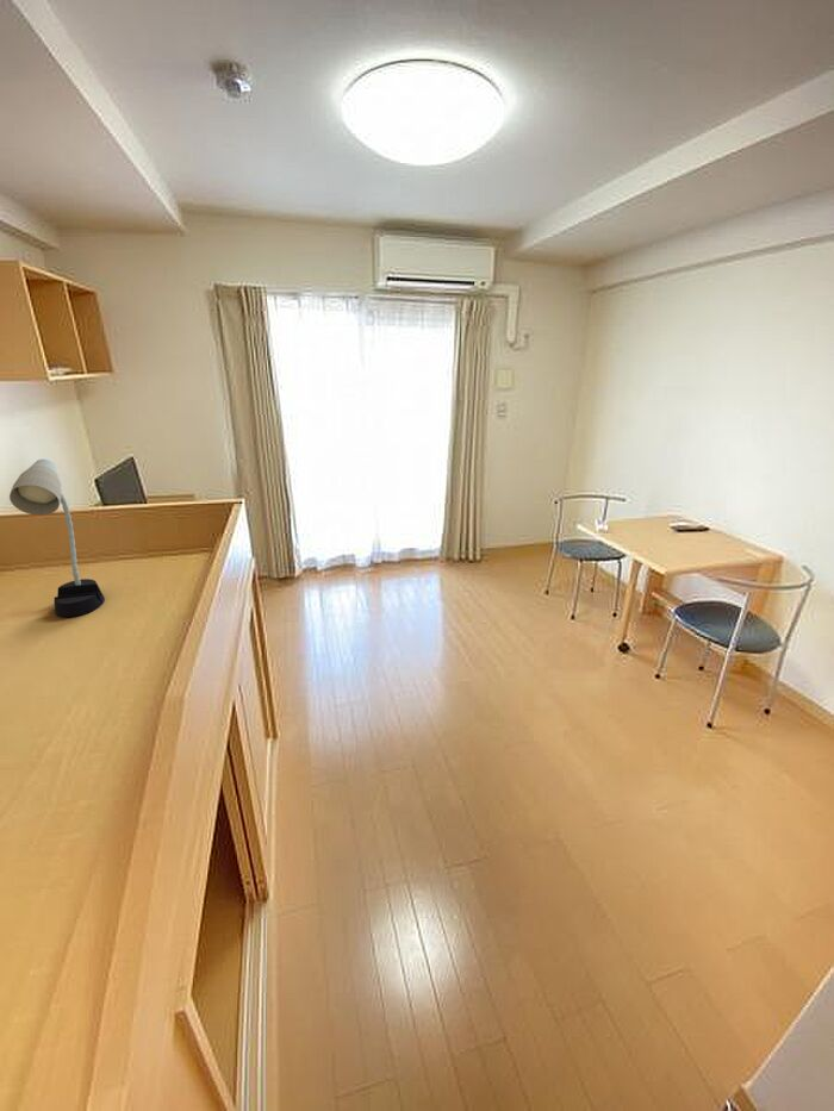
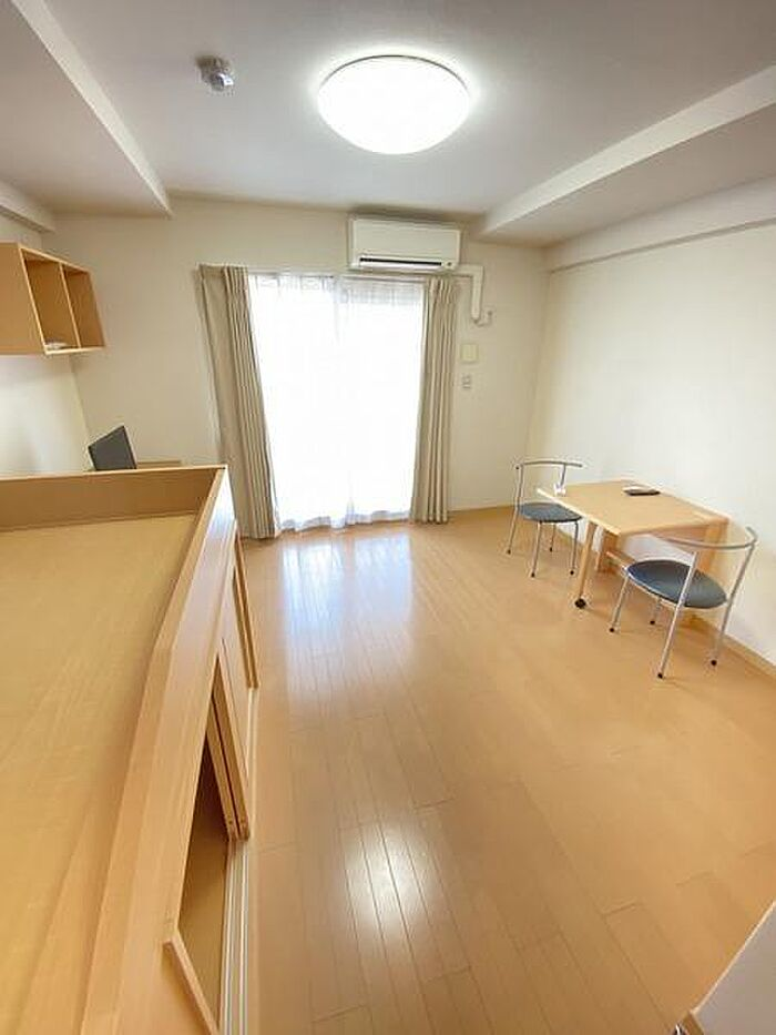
- desk lamp (68, 535)
